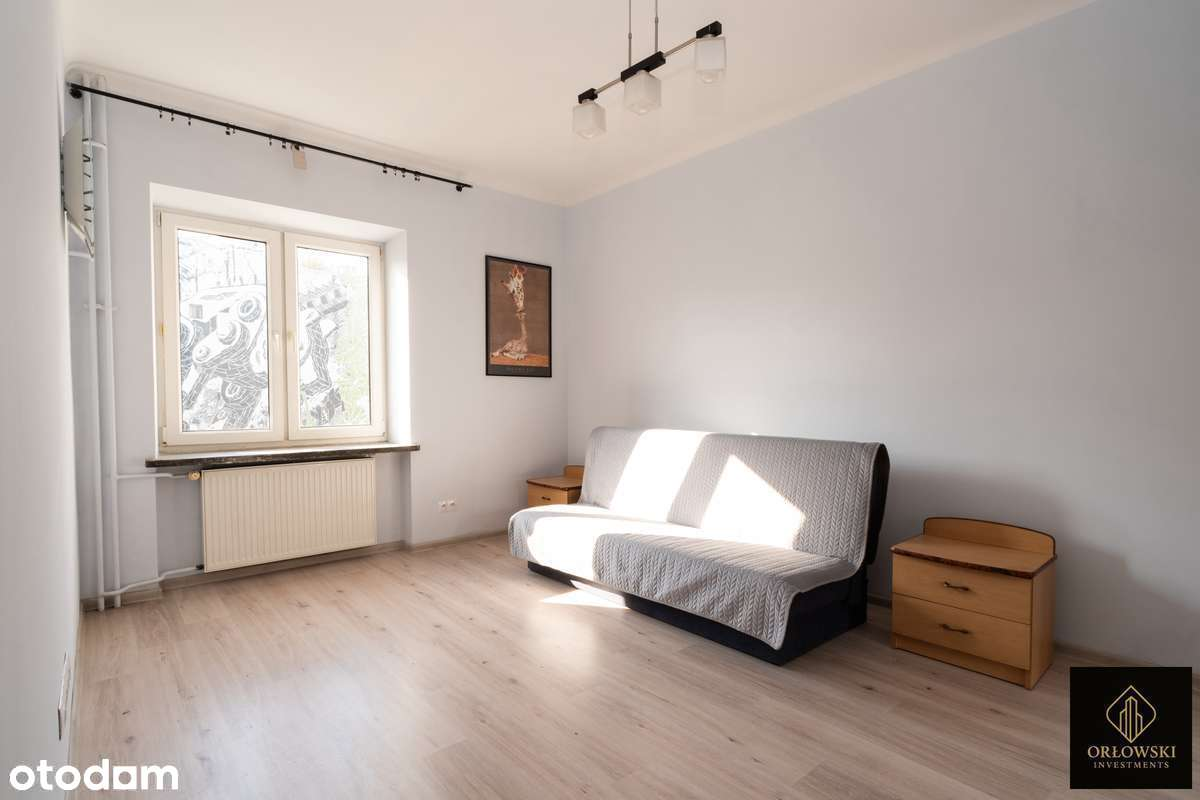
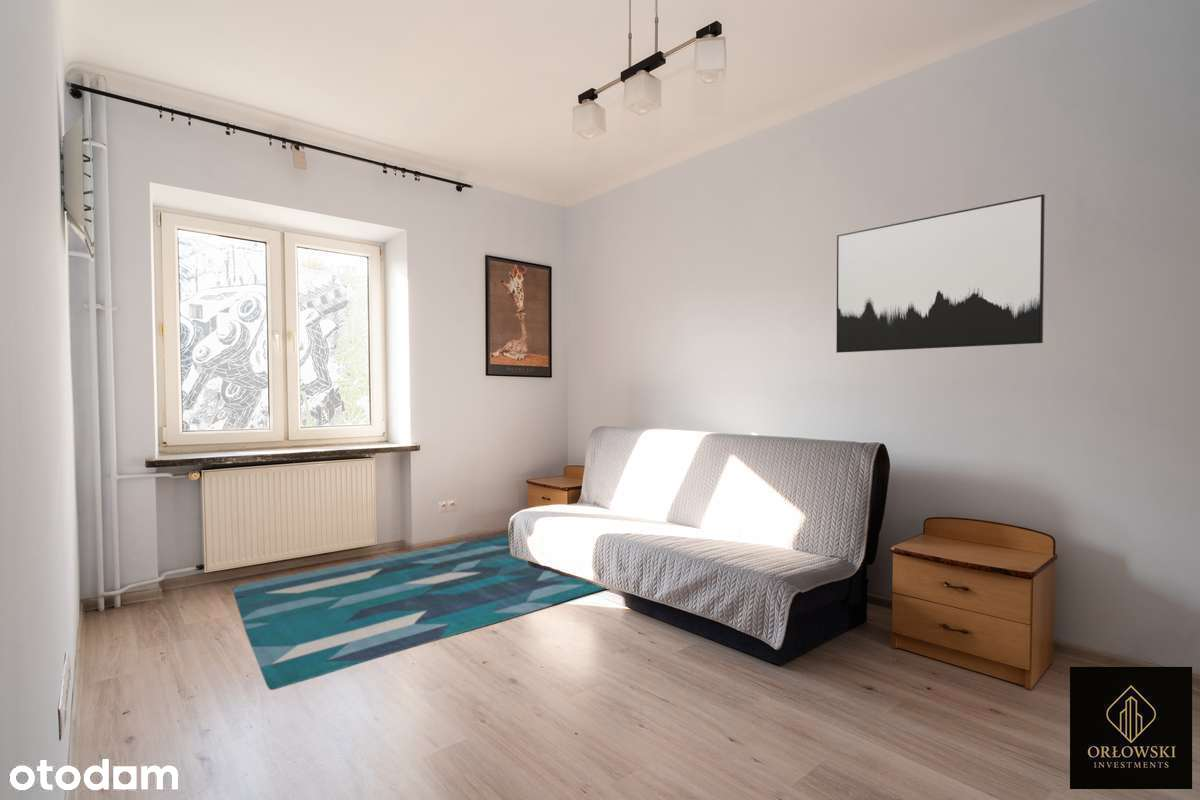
+ wall art (928, 283)
+ rug (453, 579)
